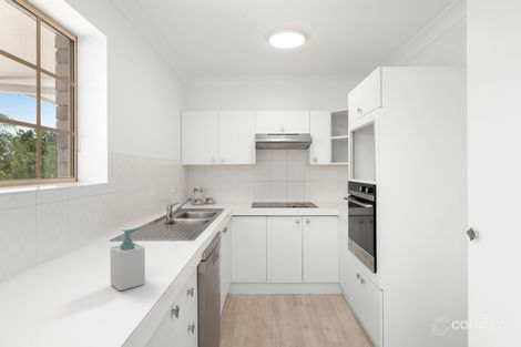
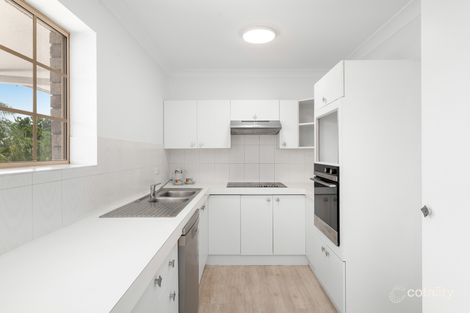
- soap bottle (127, 256)
